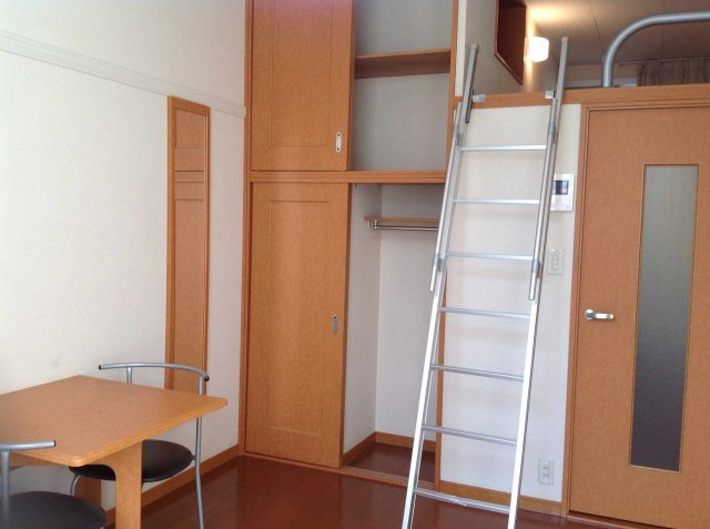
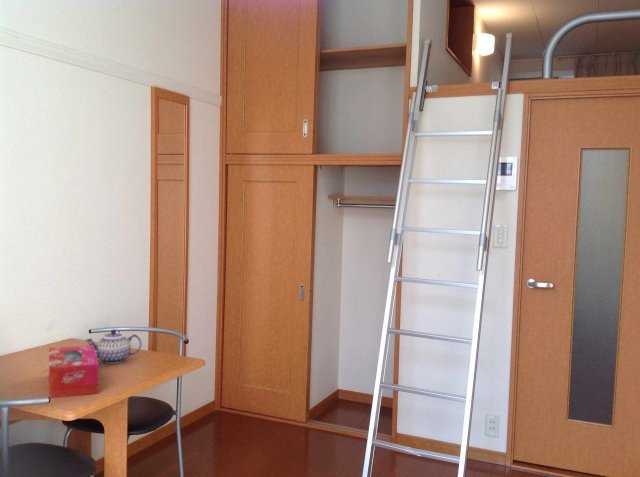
+ tissue box (72, 369)
+ teapot (113, 345)
